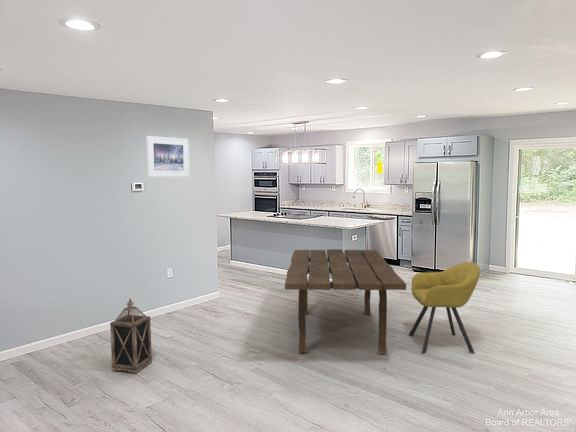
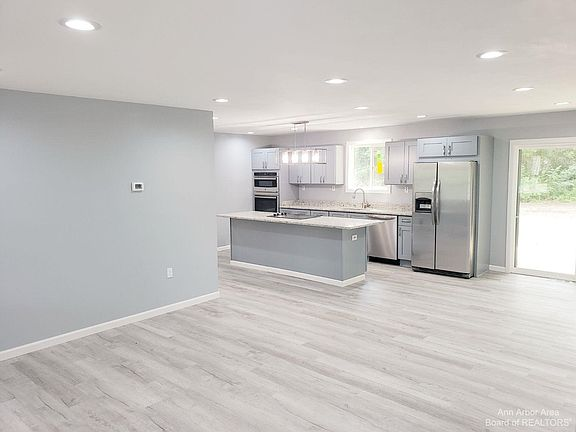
- chair (445, 303)
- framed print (168, 157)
- lantern (131, 332)
- dining table (338, 289)
